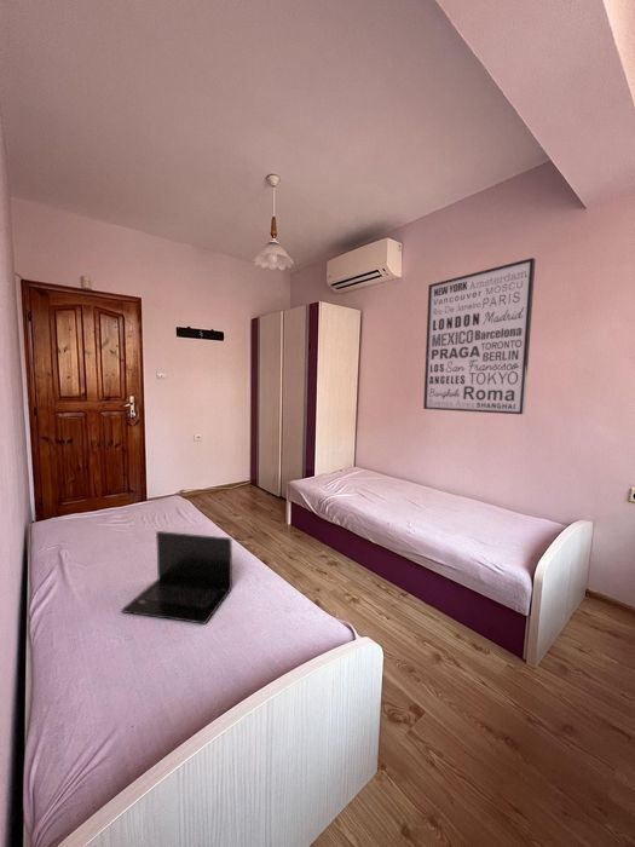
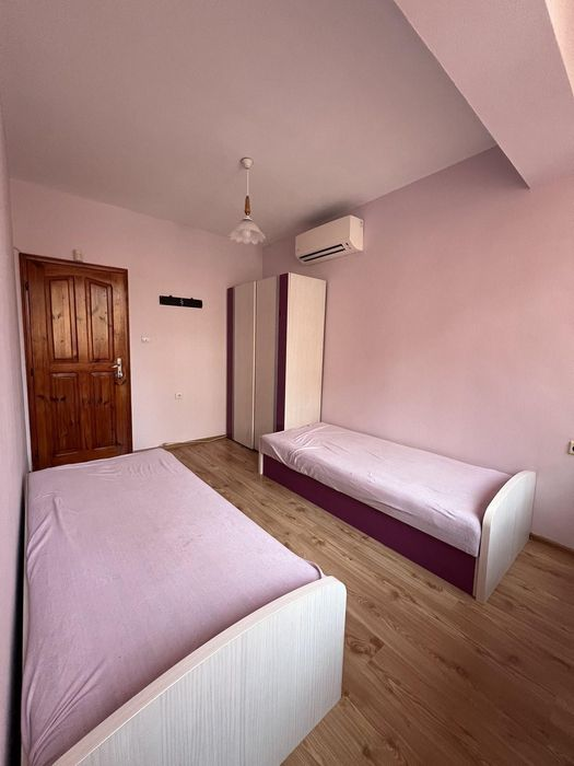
- wall art (472, 344)
- laptop (178, 574)
